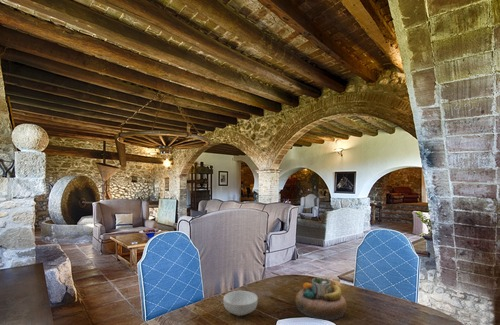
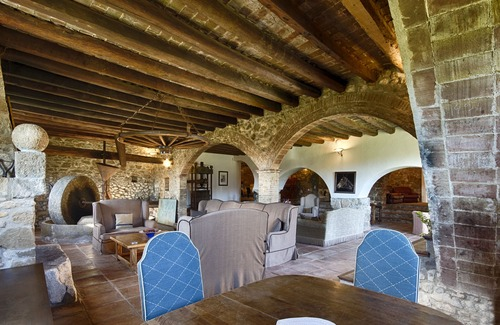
- cereal bowl (240, 304)
- decorative bowl (320, 292)
